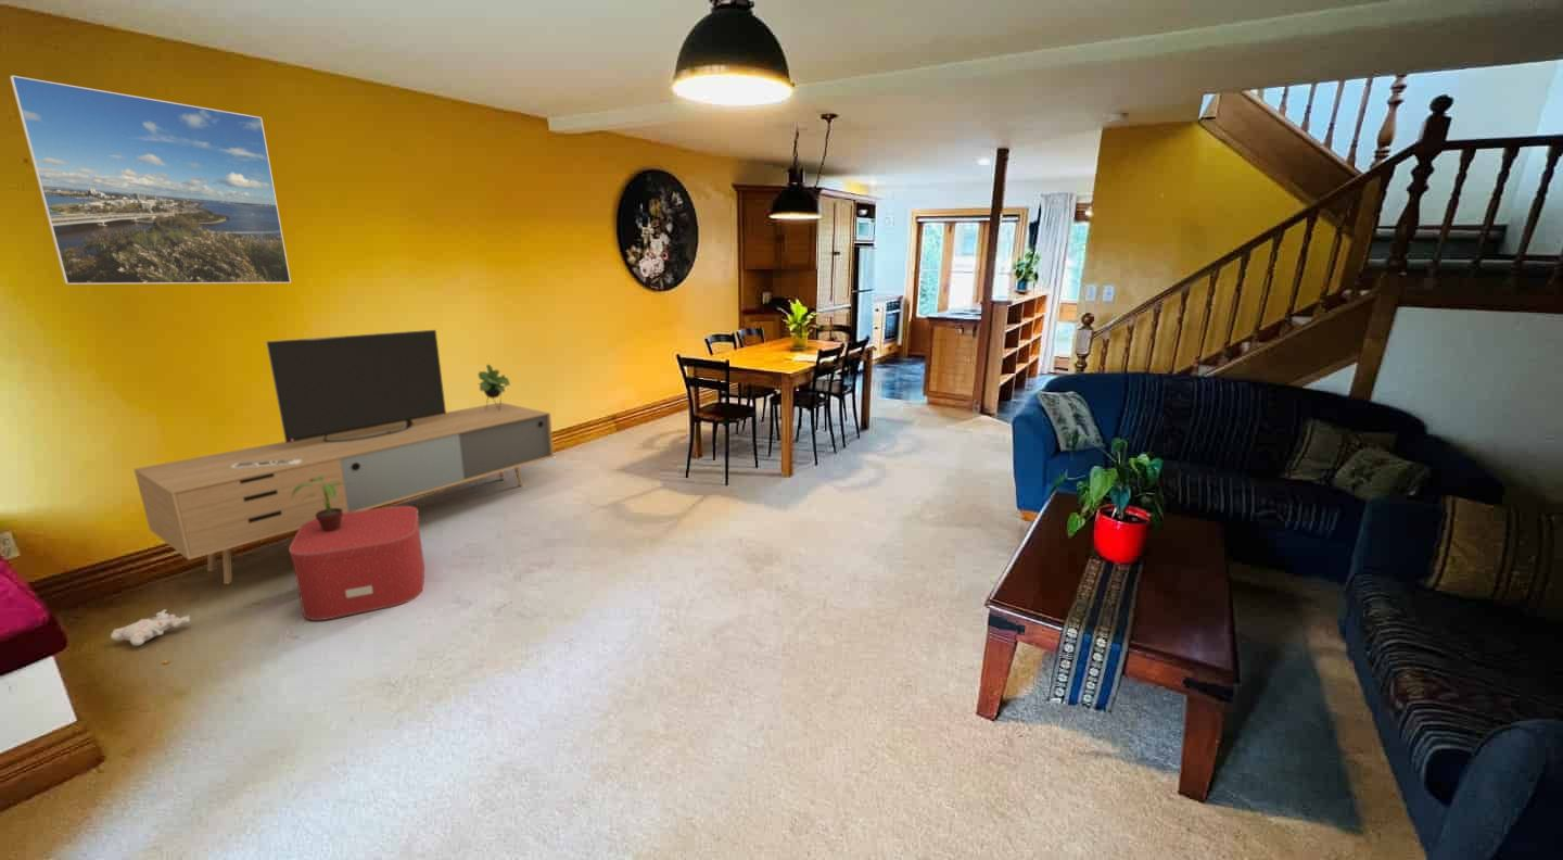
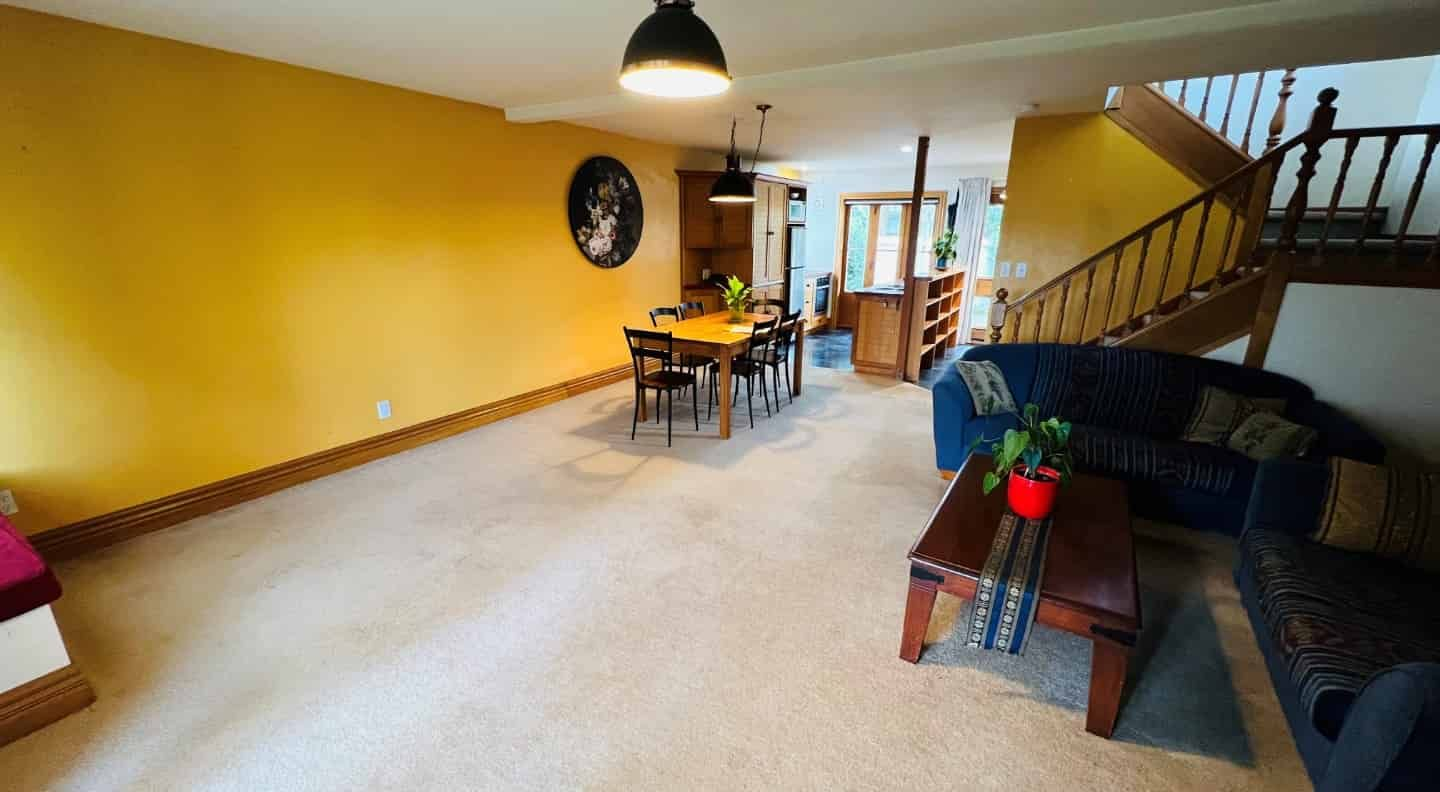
- storage box (363, 558)
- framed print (170, 194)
- plush toy (163, 632)
- potted plant (325, 504)
- media console (377, 432)
